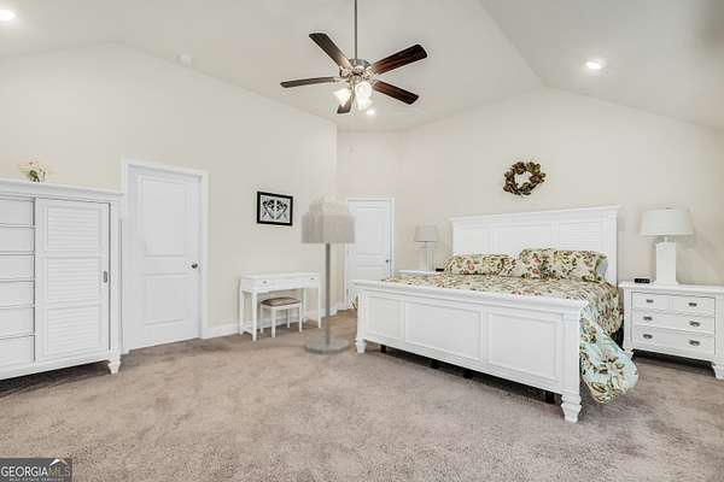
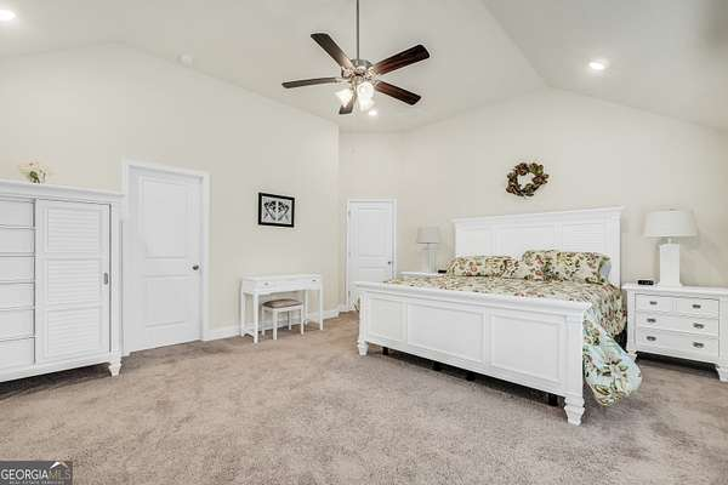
- floor lamp (327, 271)
